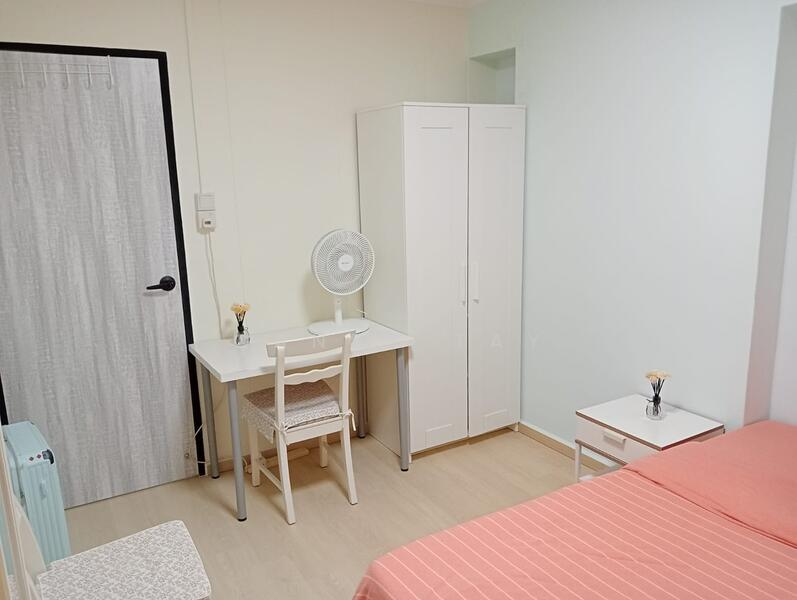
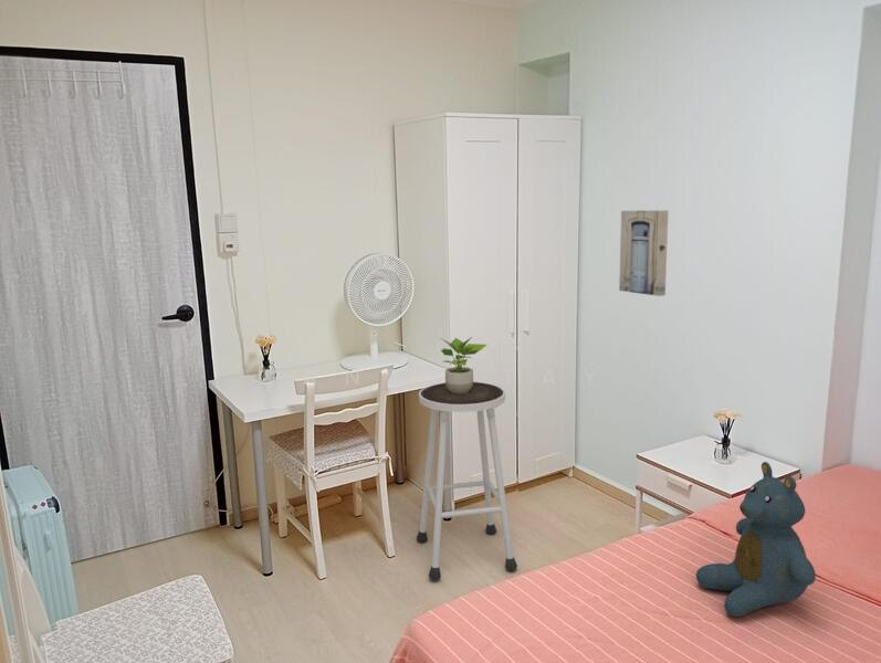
+ stool (463, 483)
+ teddy bear (755, 535)
+ wall art (642, 252)
+ potted plant (463, 362)
